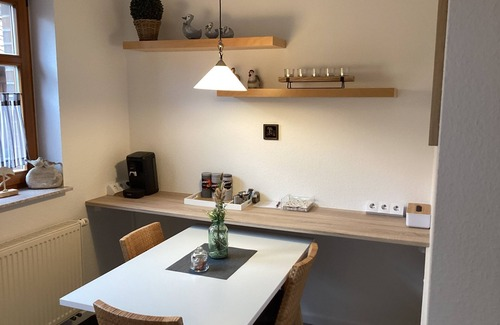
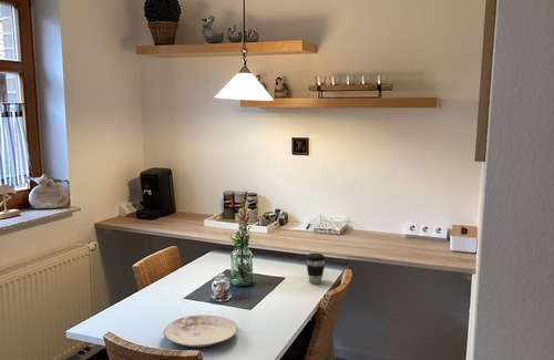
+ coffee cup (315, 268)
+ plate (201, 332)
